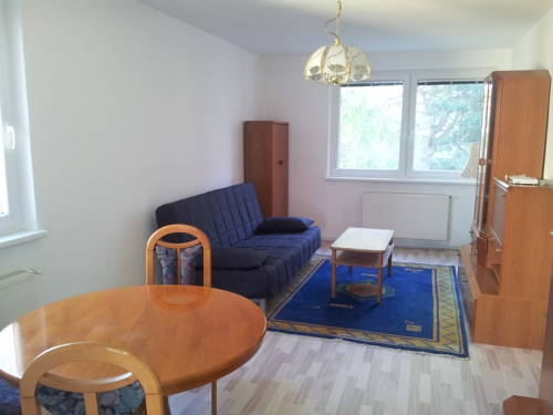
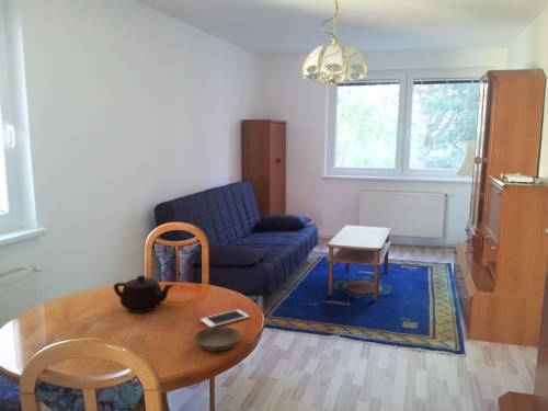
+ teapot (142, 292)
+ cell phone (225, 318)
+ saucer (217, 340)
